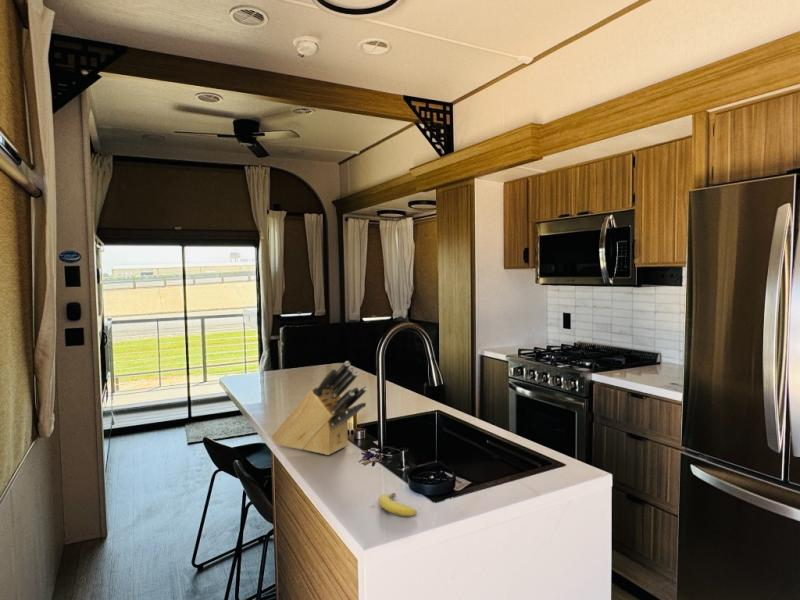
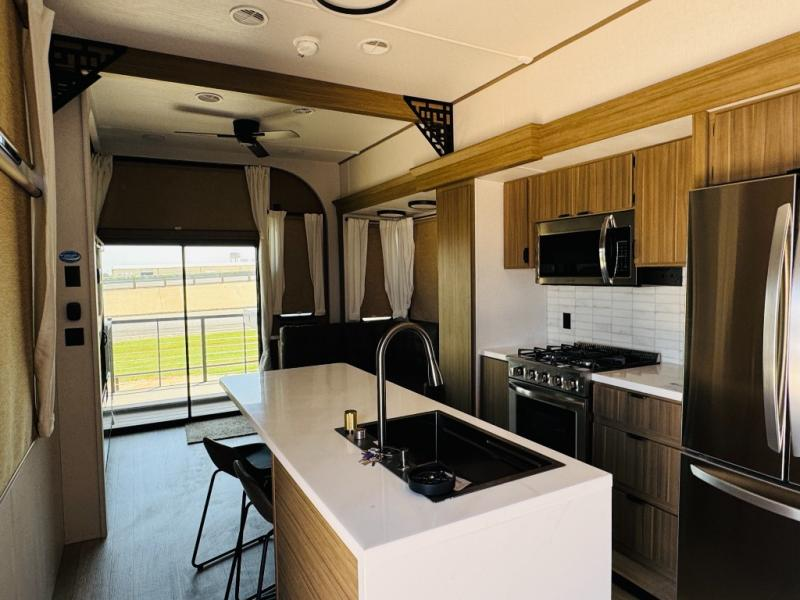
- fruit (394, 502)
- knife block (318, 404)
